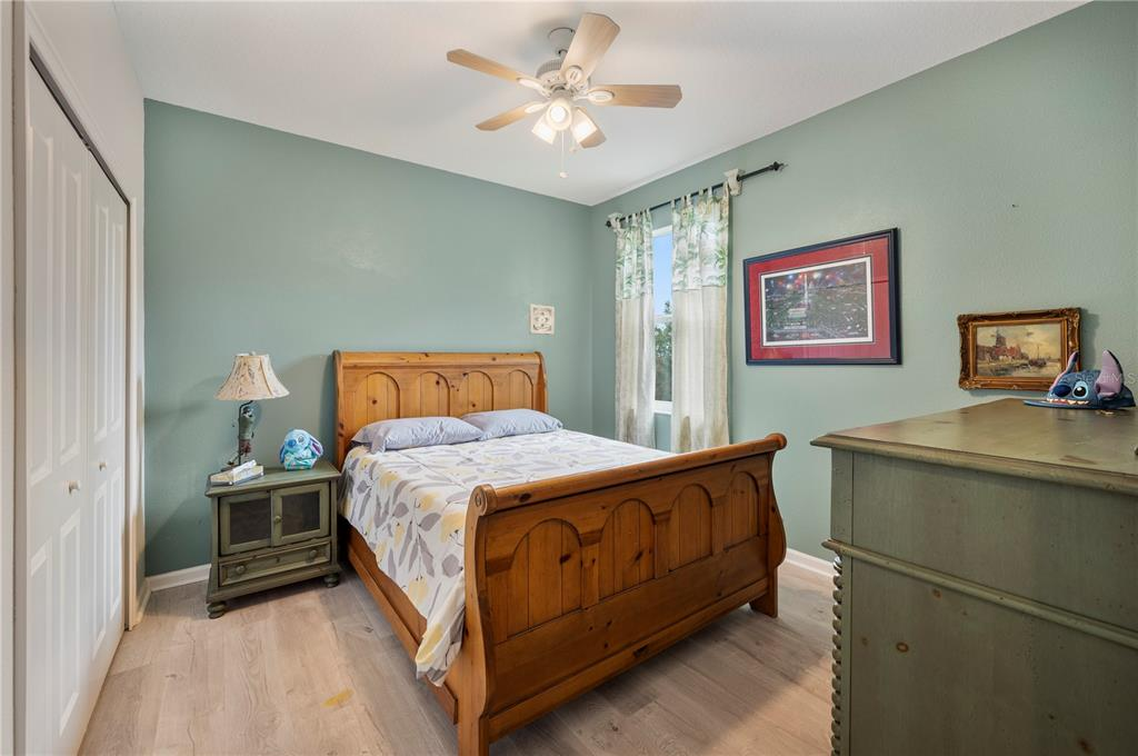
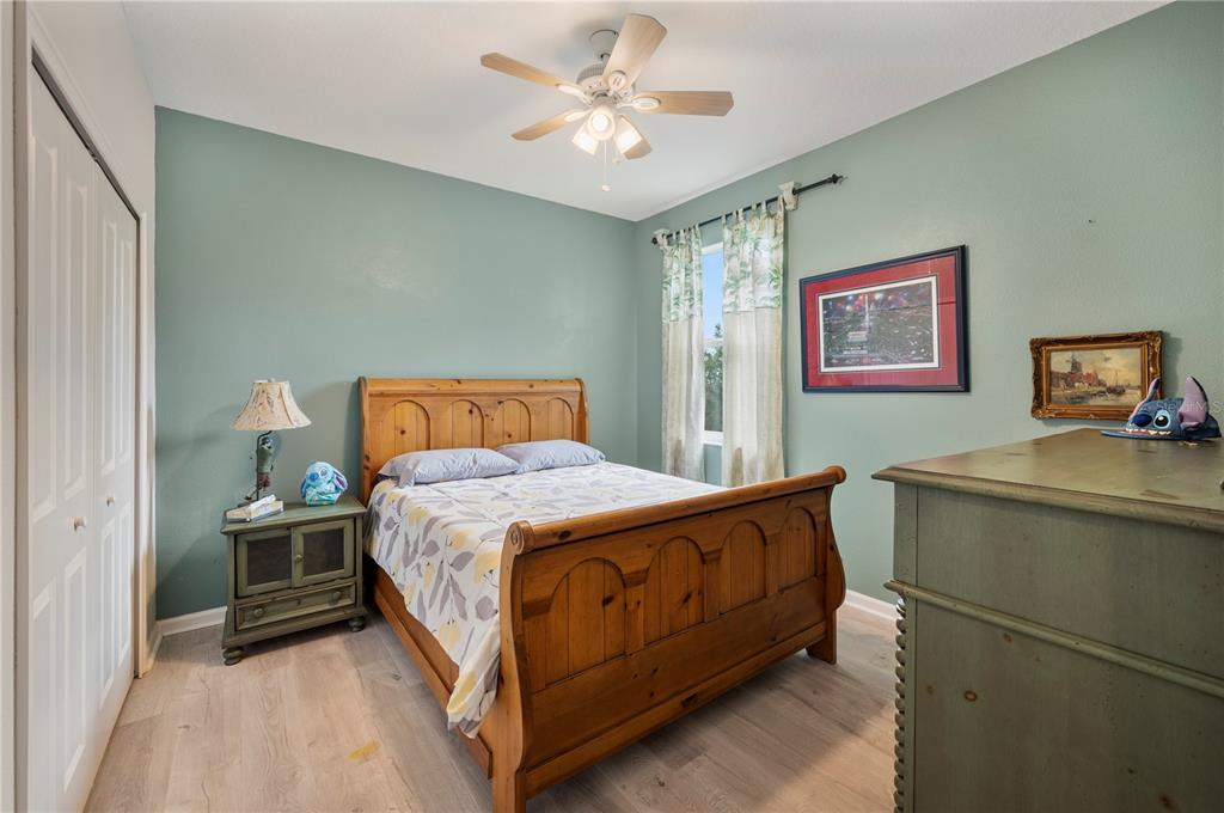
- wall ornament (541, 319)
